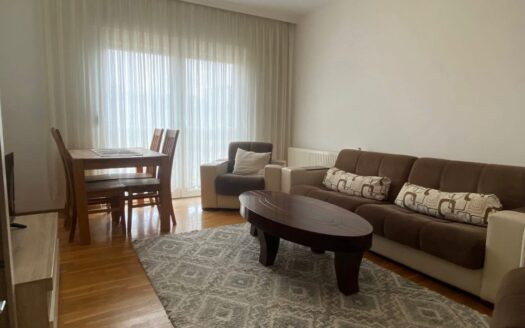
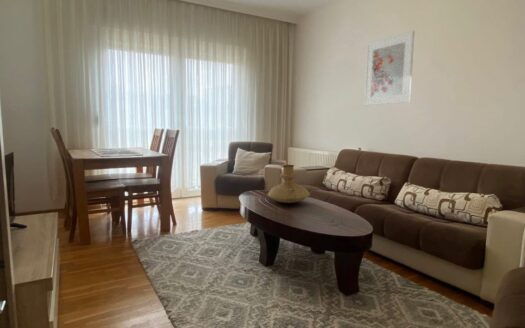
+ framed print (387, 71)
+ vase (288, 183)
